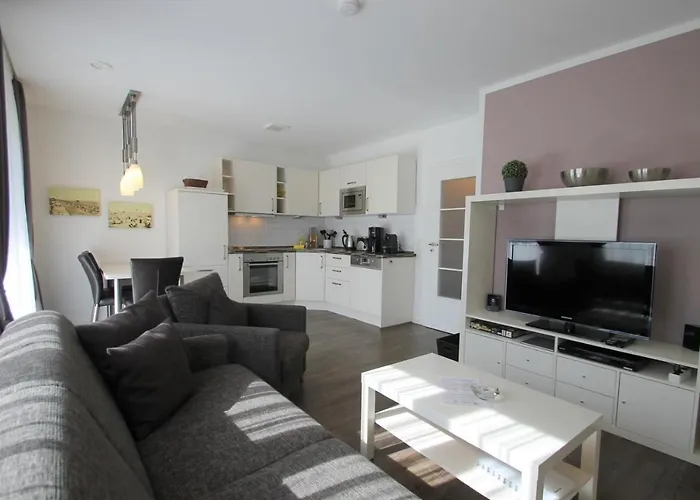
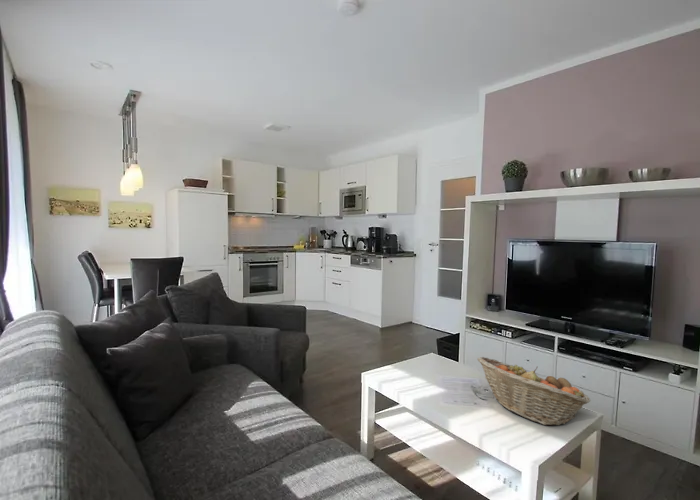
+ fruit basket (528, 385)
